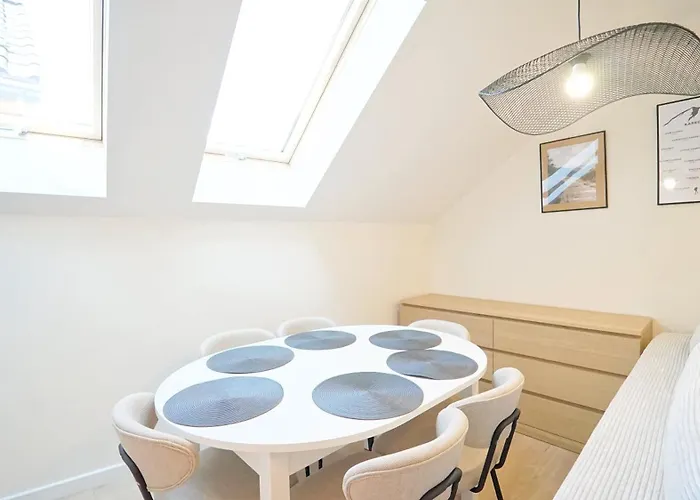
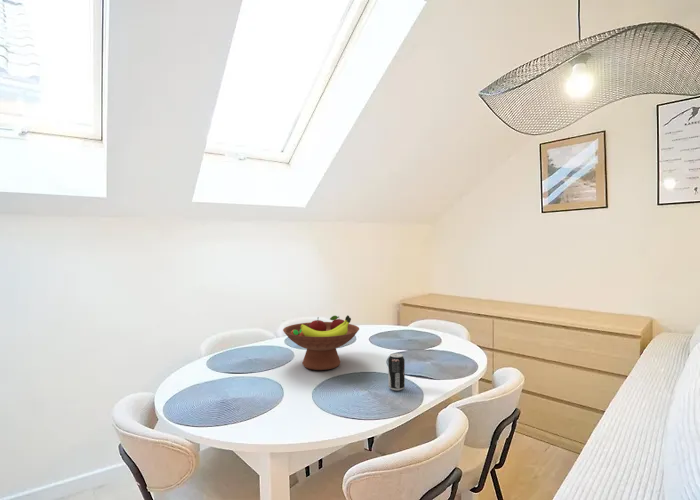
+ beverage can (396, 371)
+ fruit bowl (321, 339)
